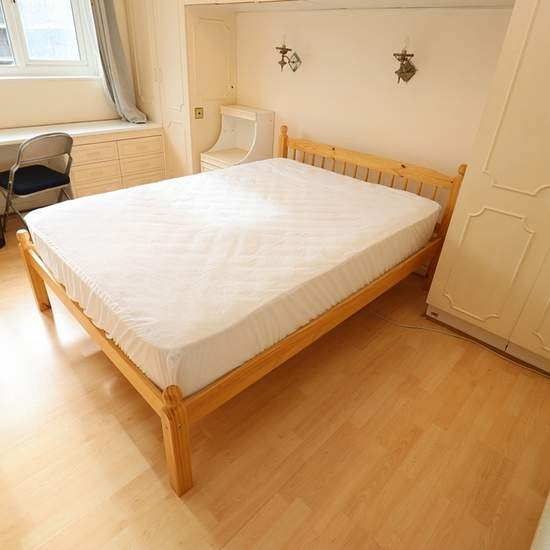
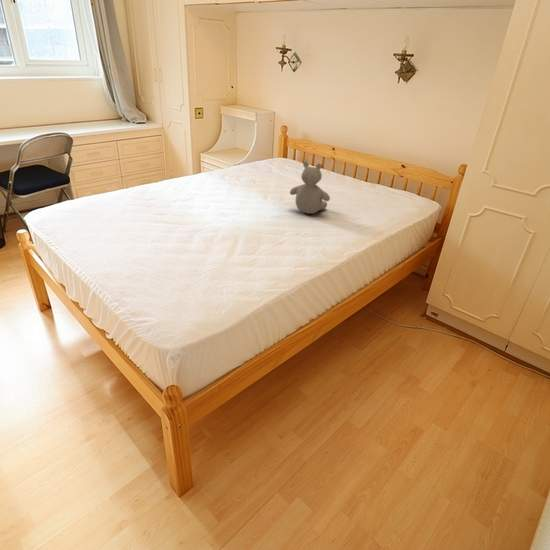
+ teddy bear (312, 186)
